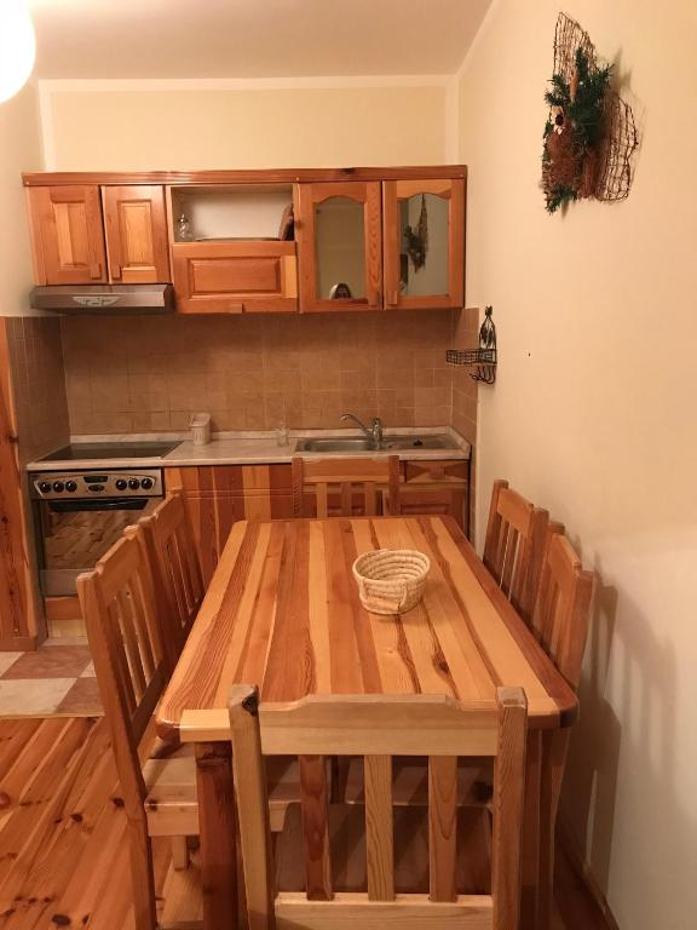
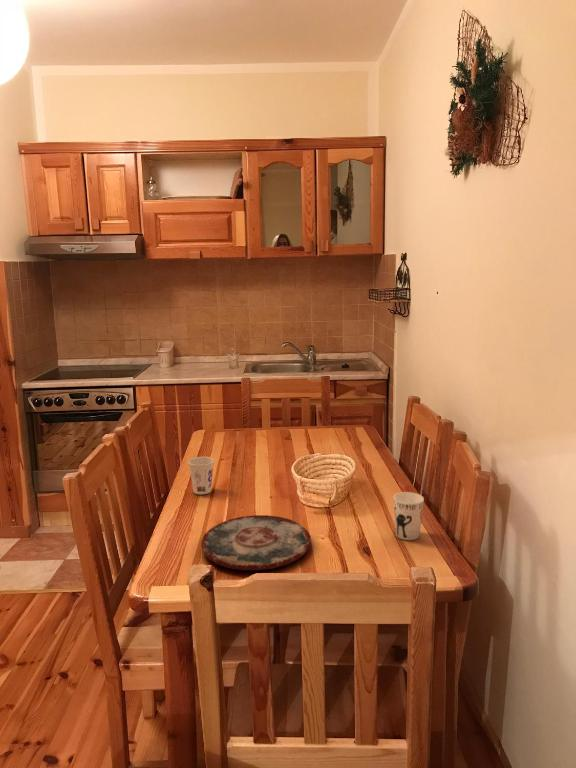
+ plate (256, 540)
+ cup (201, 475)
+ cup (408, 516)
